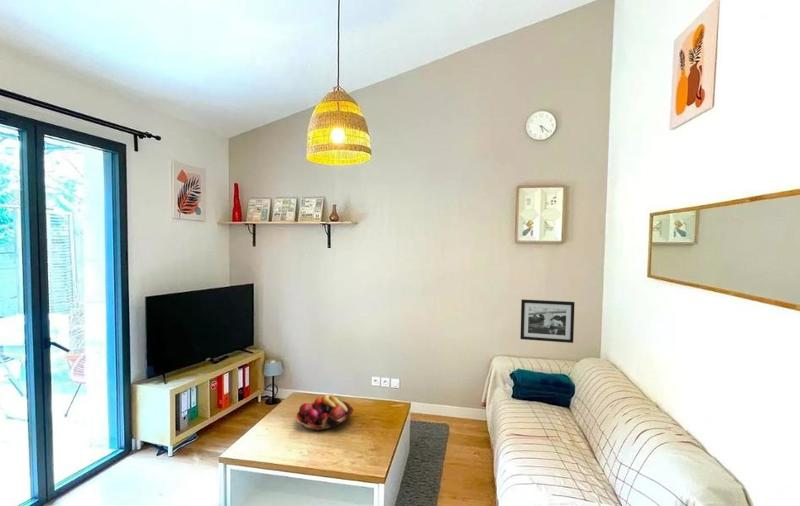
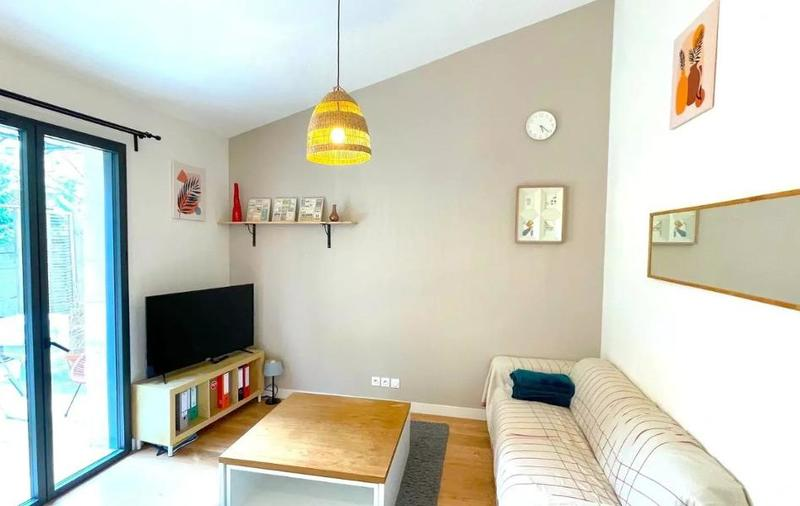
- fruit basket (325, 410)
- picture frame (546, 320)
